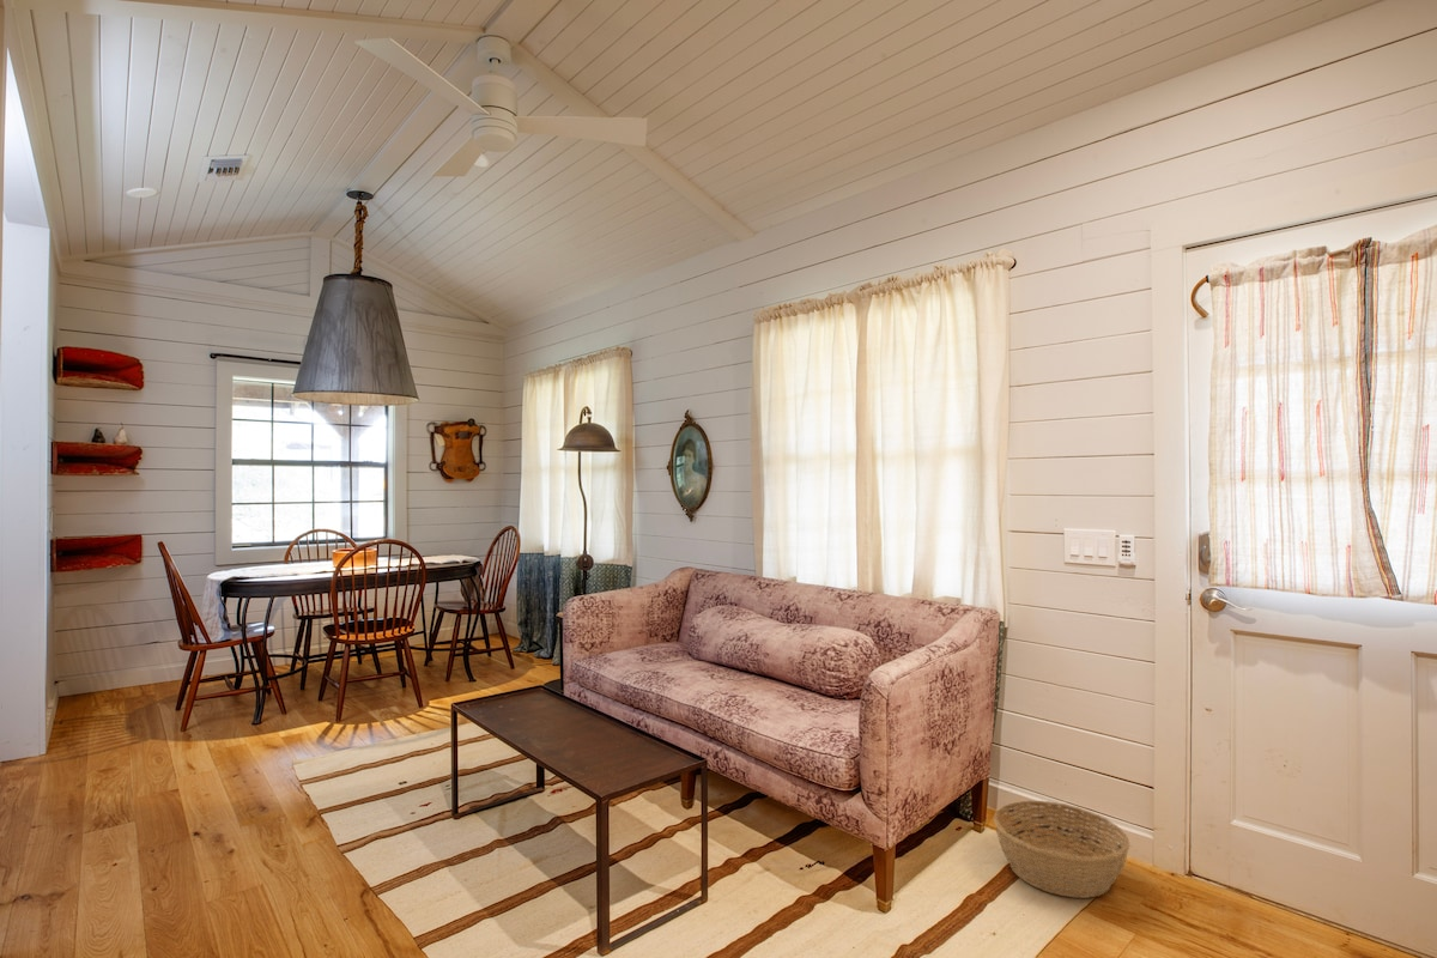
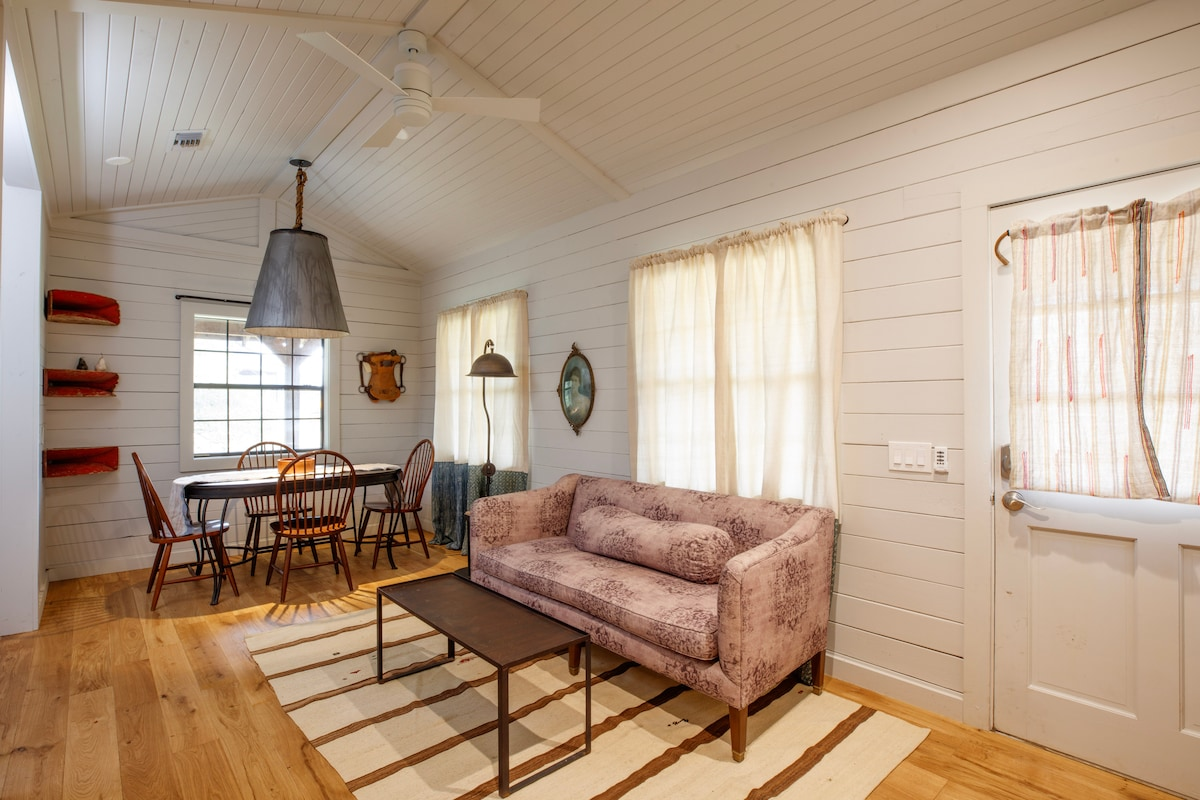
- basket (1059, 849)
